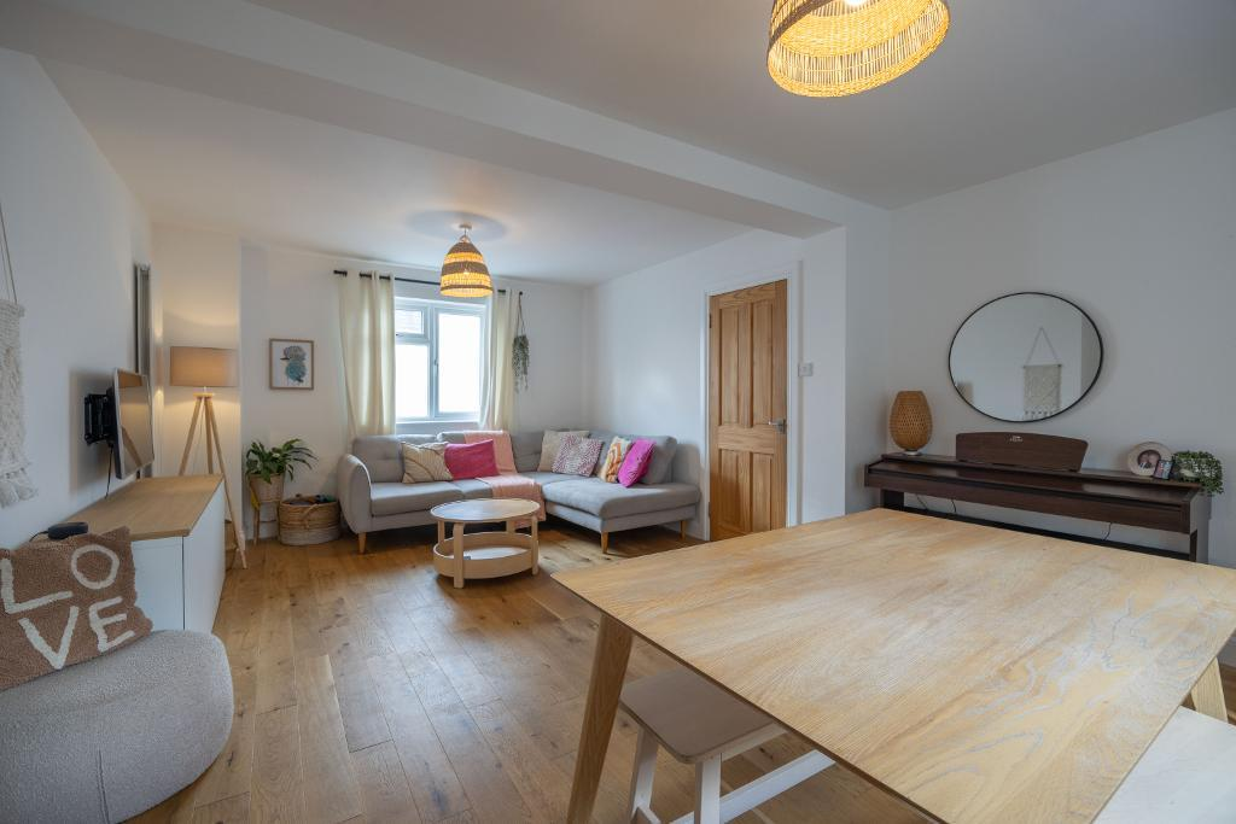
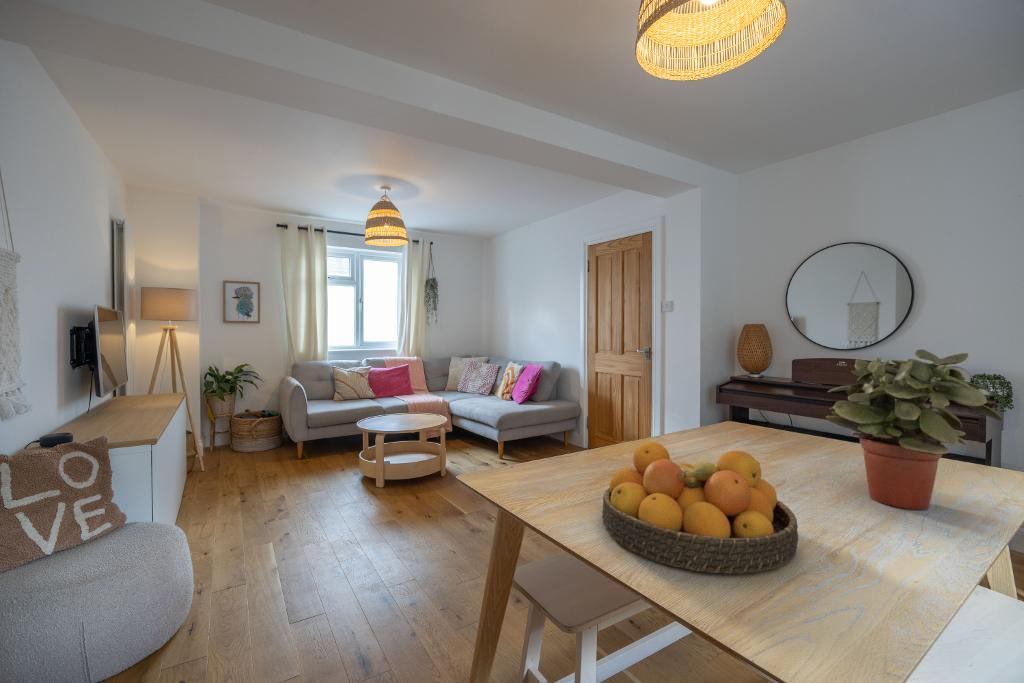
+ fruit bowl (693, 490)
+ potted plant (900, 424)
